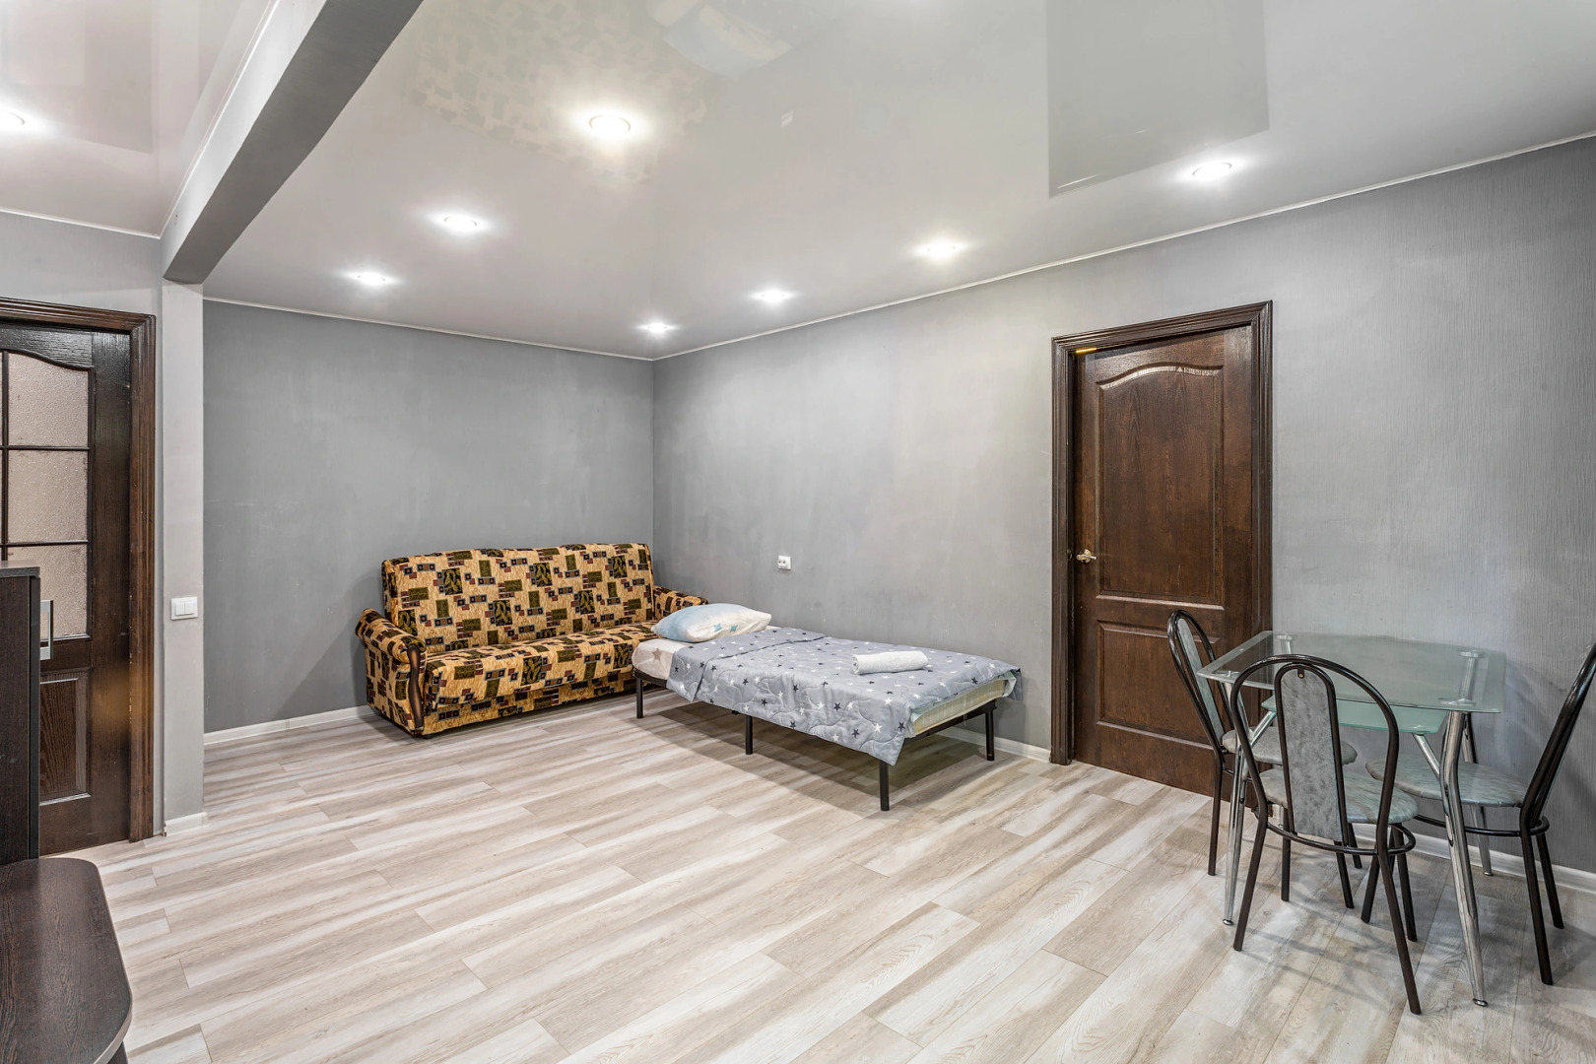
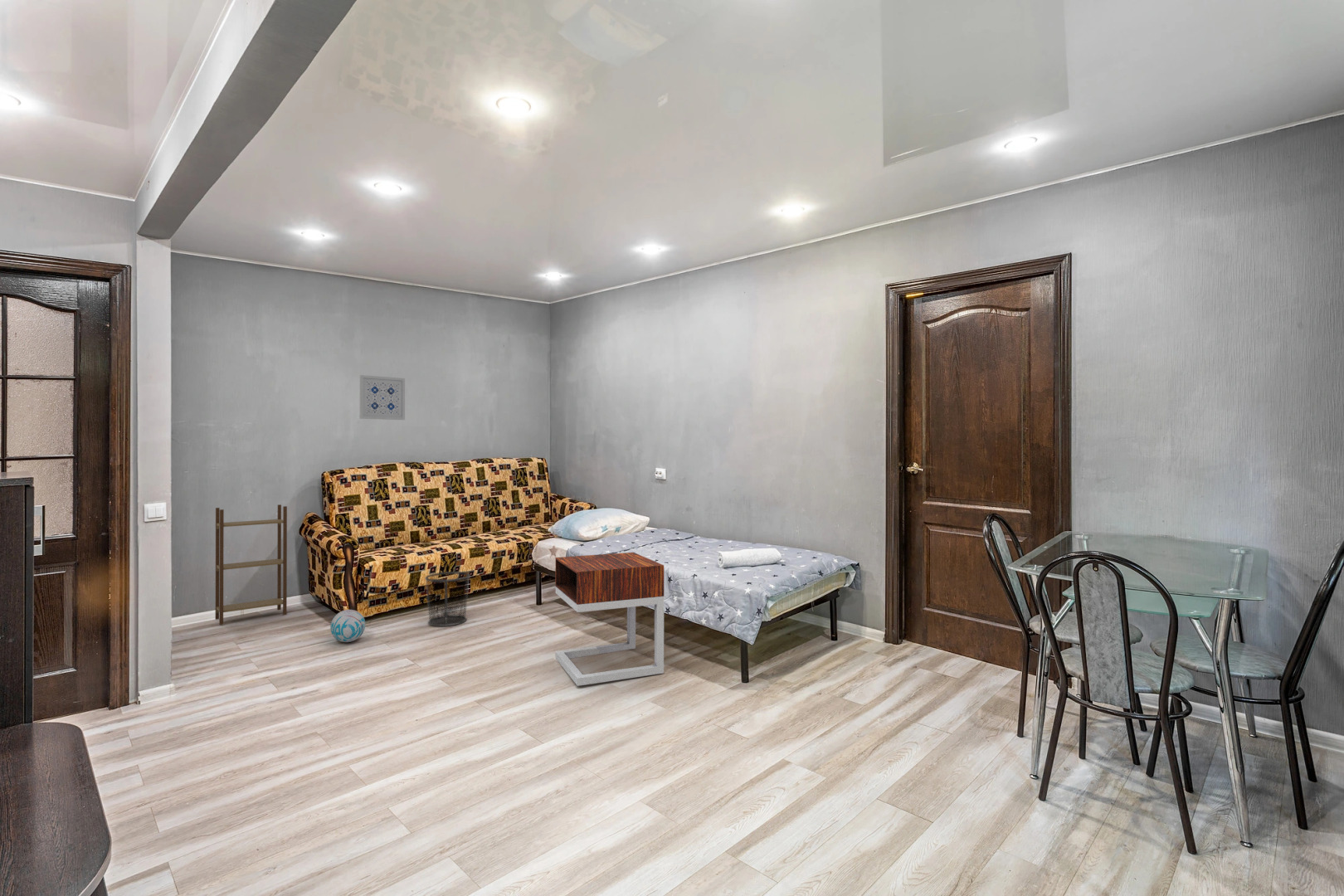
+ ball (348, 626)
+ waste bin (447, 598)
+ shelving unit (251, 562)
+ wall art (382, 397)
+ nightstand (606, 609)
